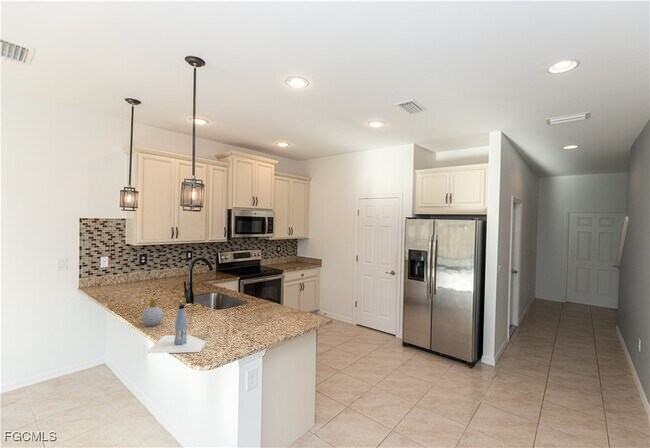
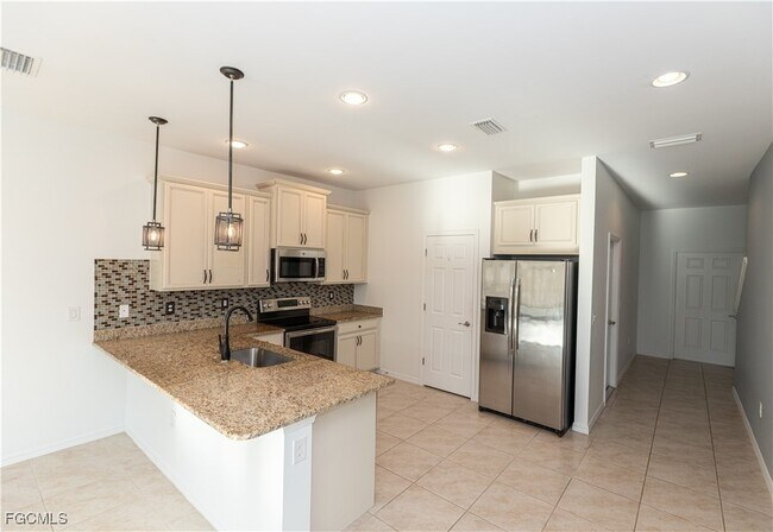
- bottle (181, 324)
- soap bottle (152, 312)
